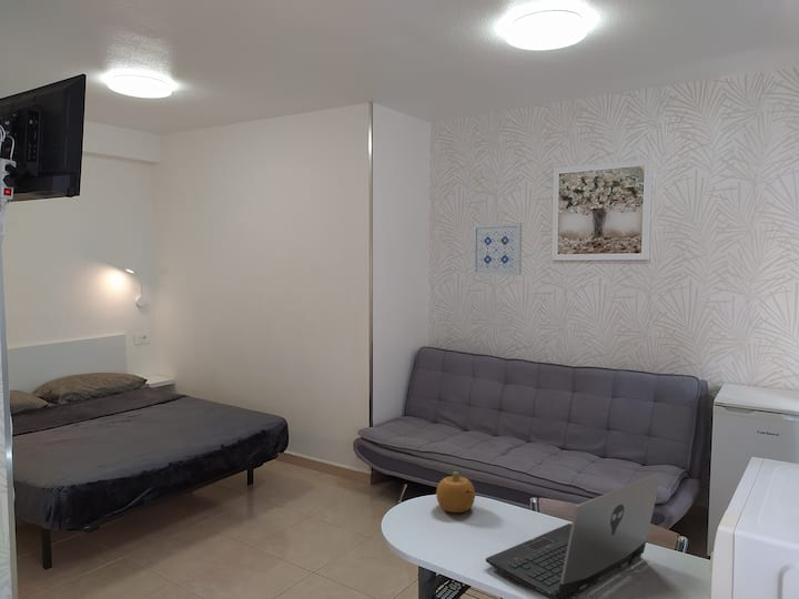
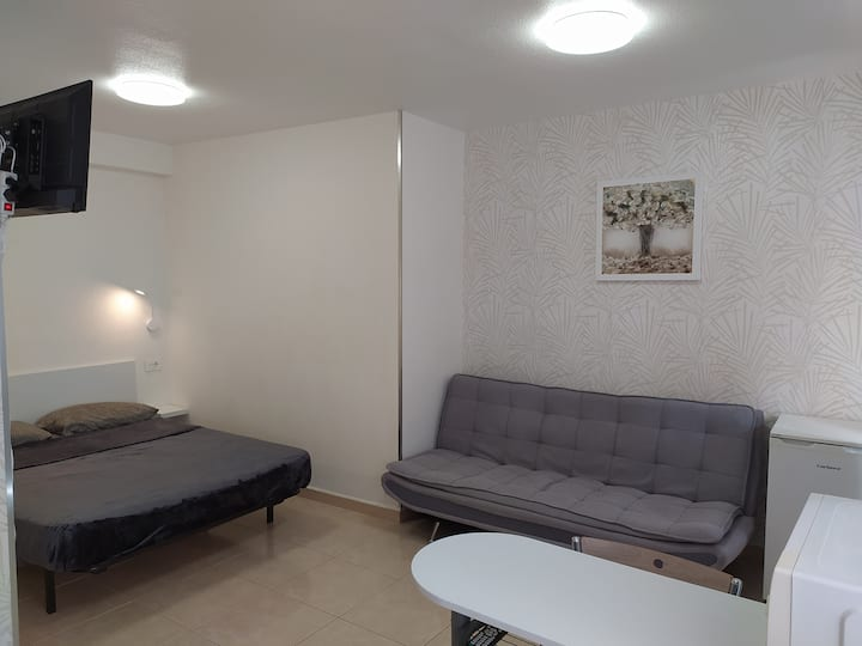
- fruit (455, 489)
- wall art (496, 250)
- laptop computer (573, 519)
